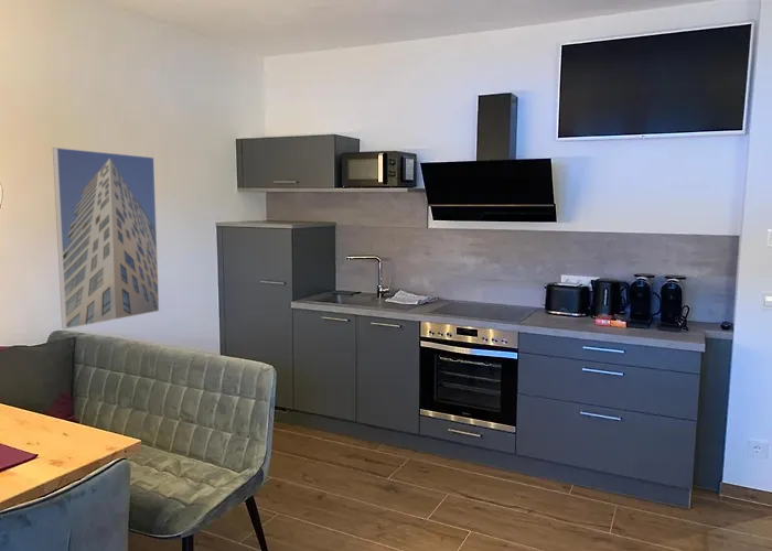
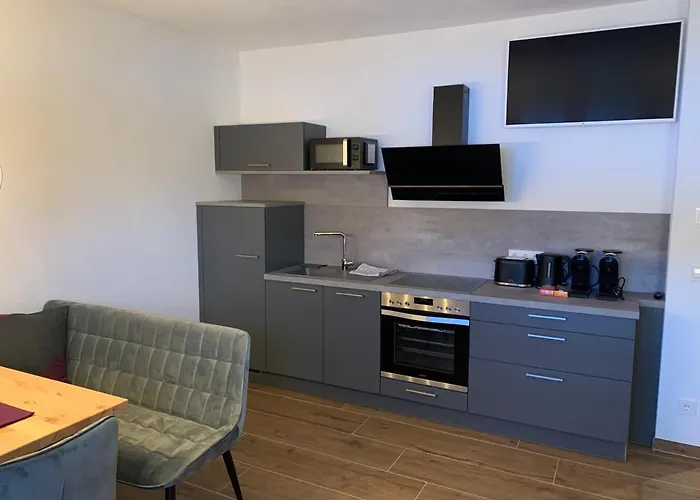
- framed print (110, 237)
